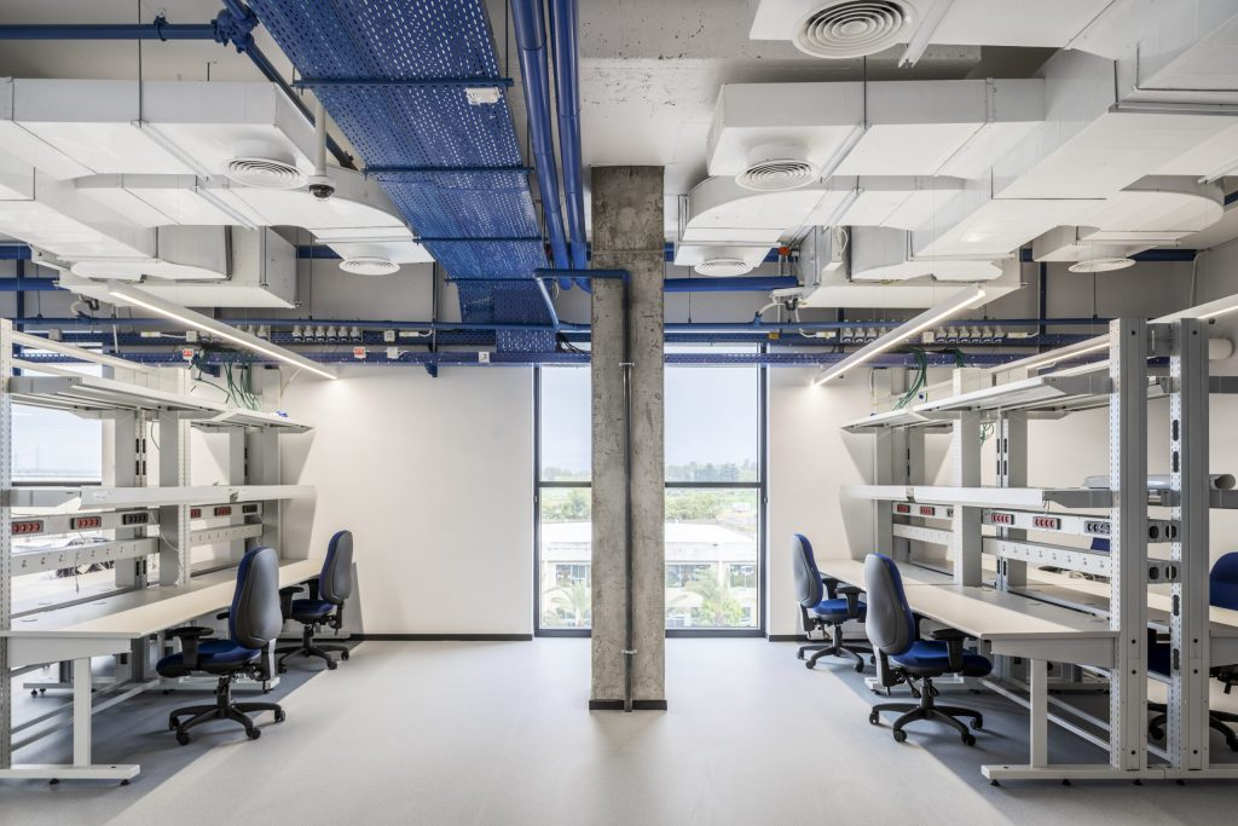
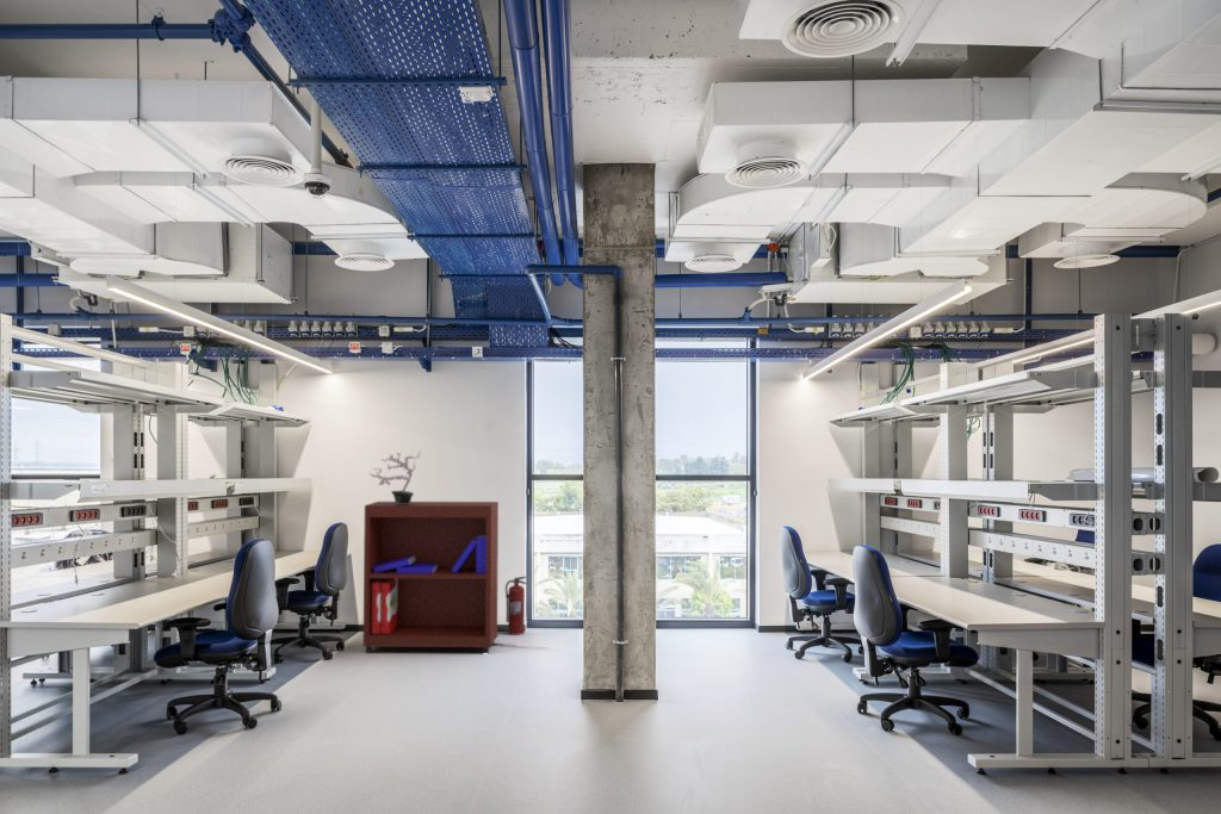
+ potted plant (395, 476)
+ shelving unit (432, 576)
+ fire extinguisher (515, 604)
